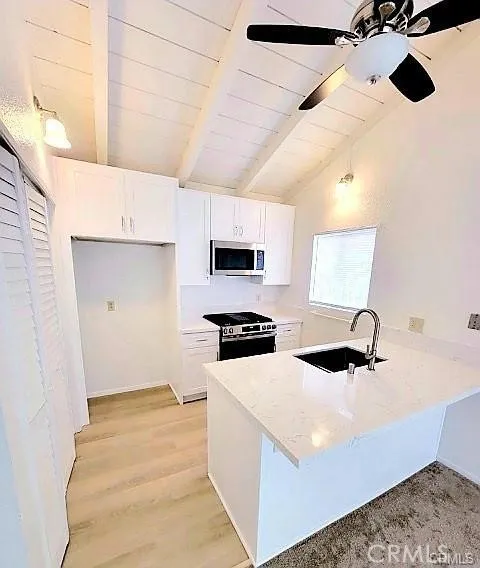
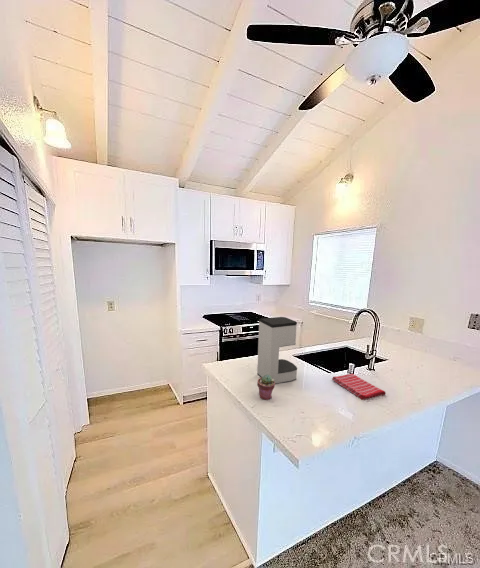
+ potted succulent (266, 386)
+ dish towel (357, 384)
+ coffee maker (277, 347)
